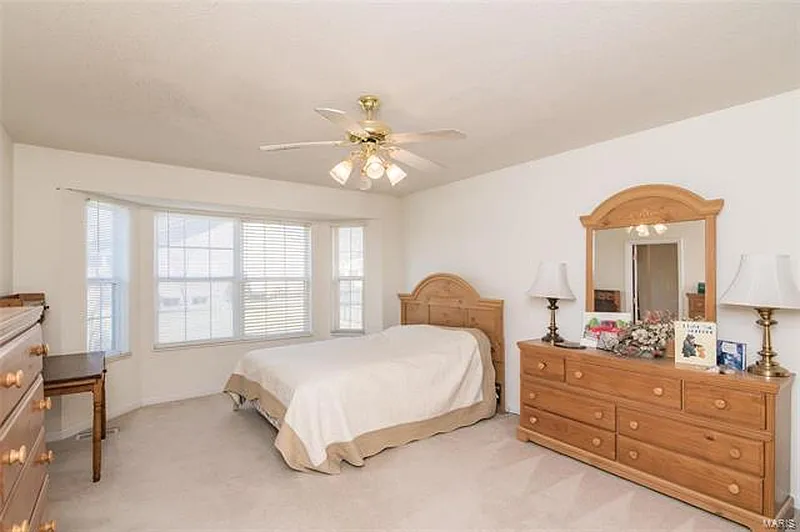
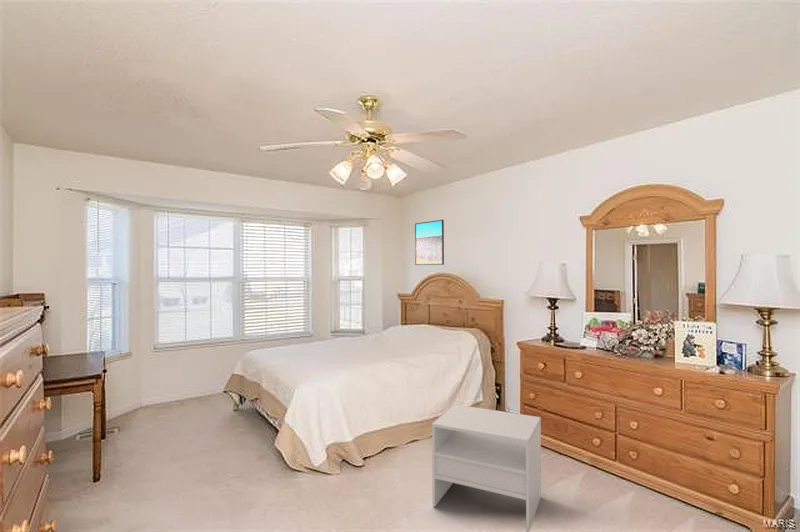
+ nightstand (488, 459)
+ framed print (428, 243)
